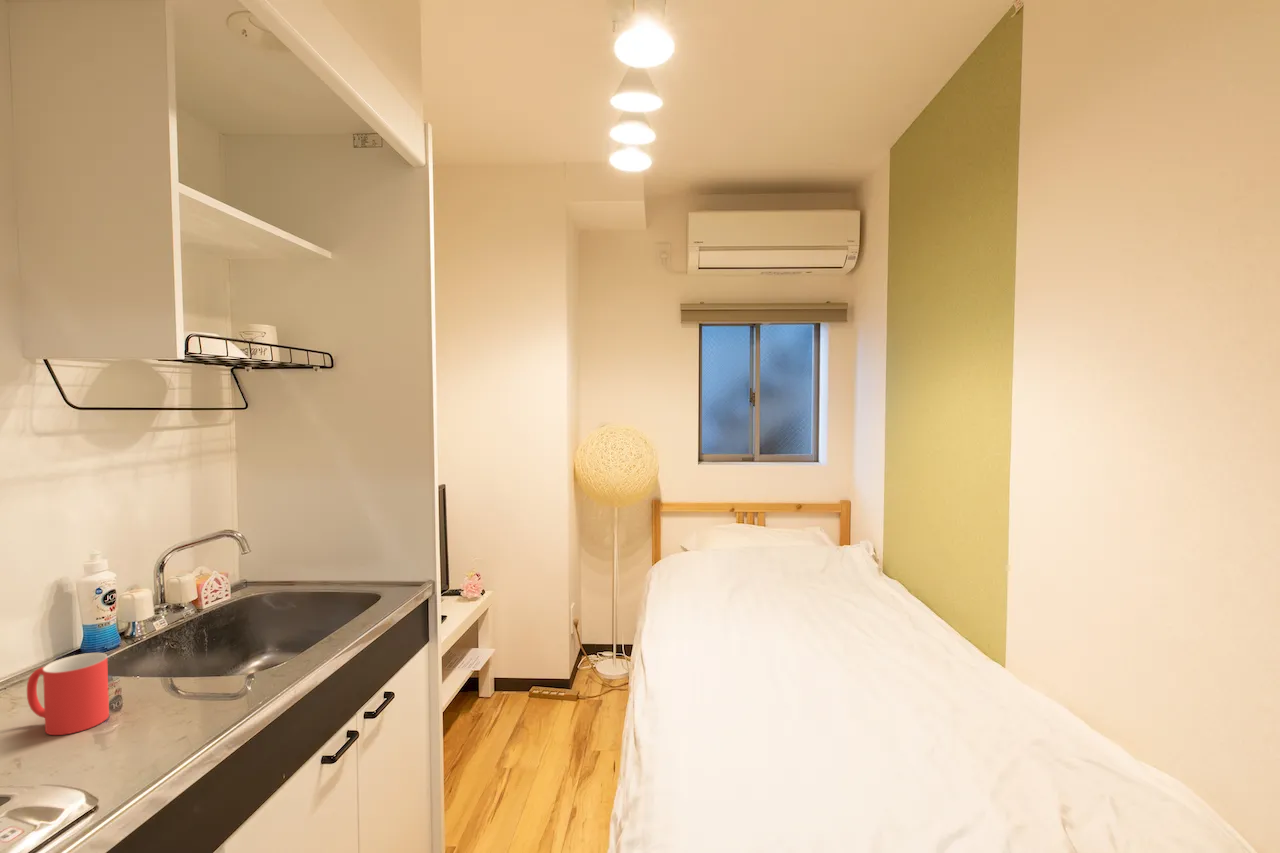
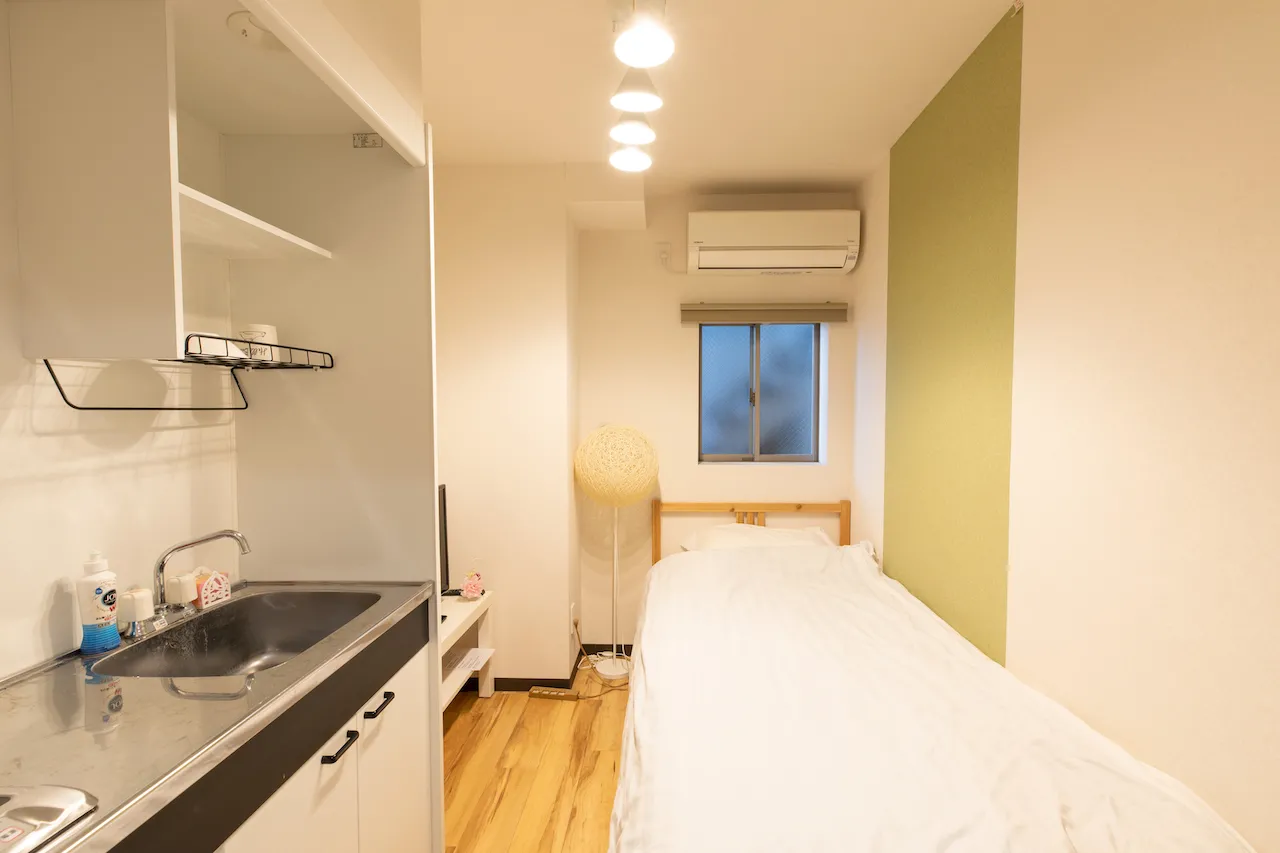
- mug (64, 692)
